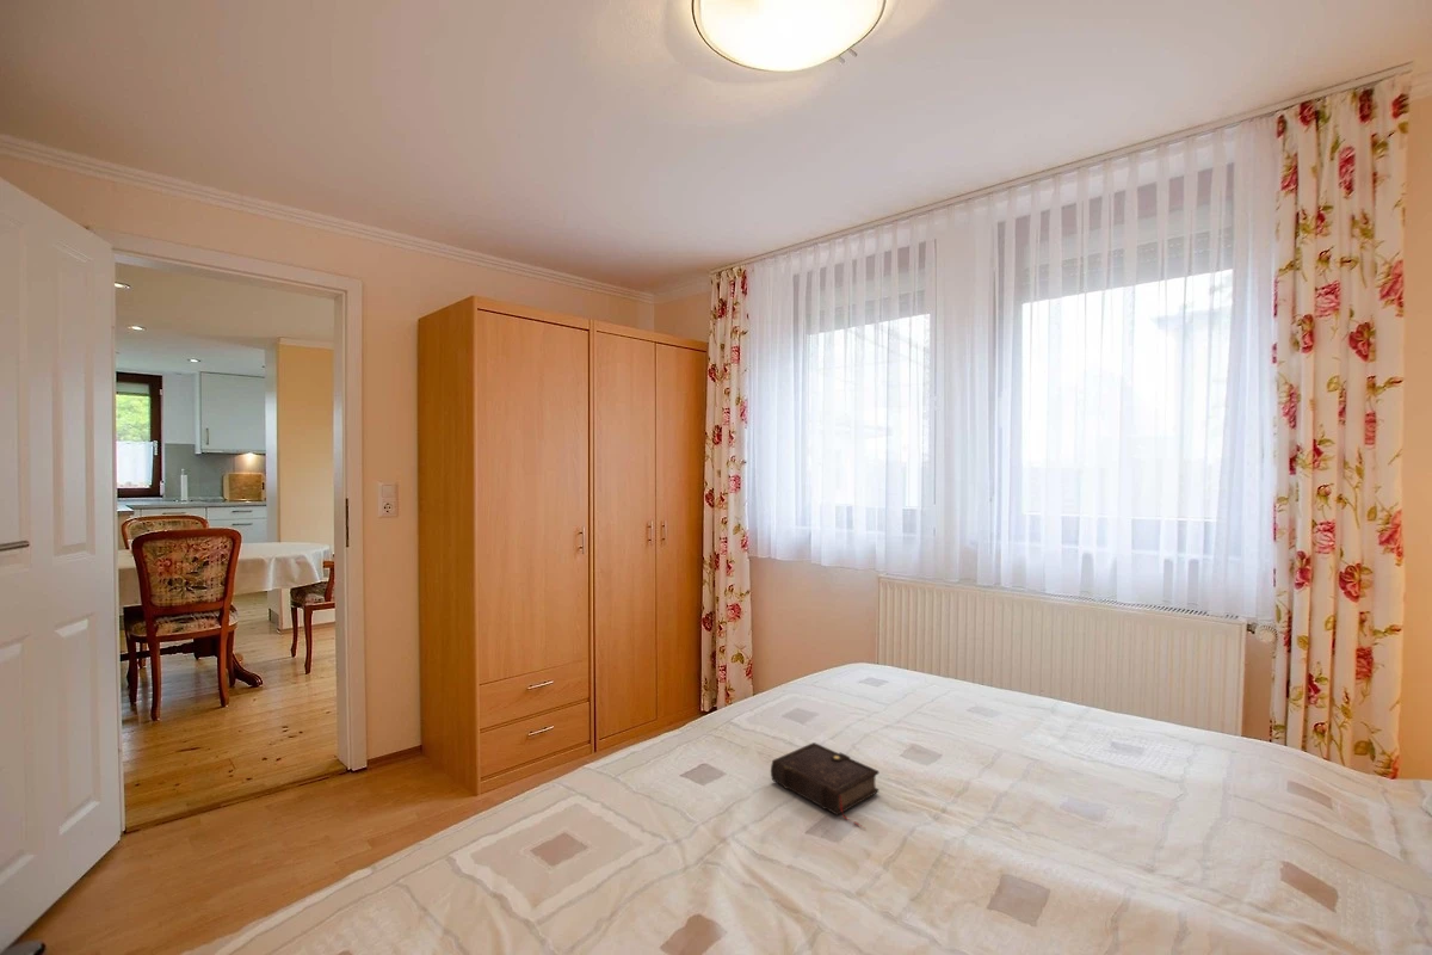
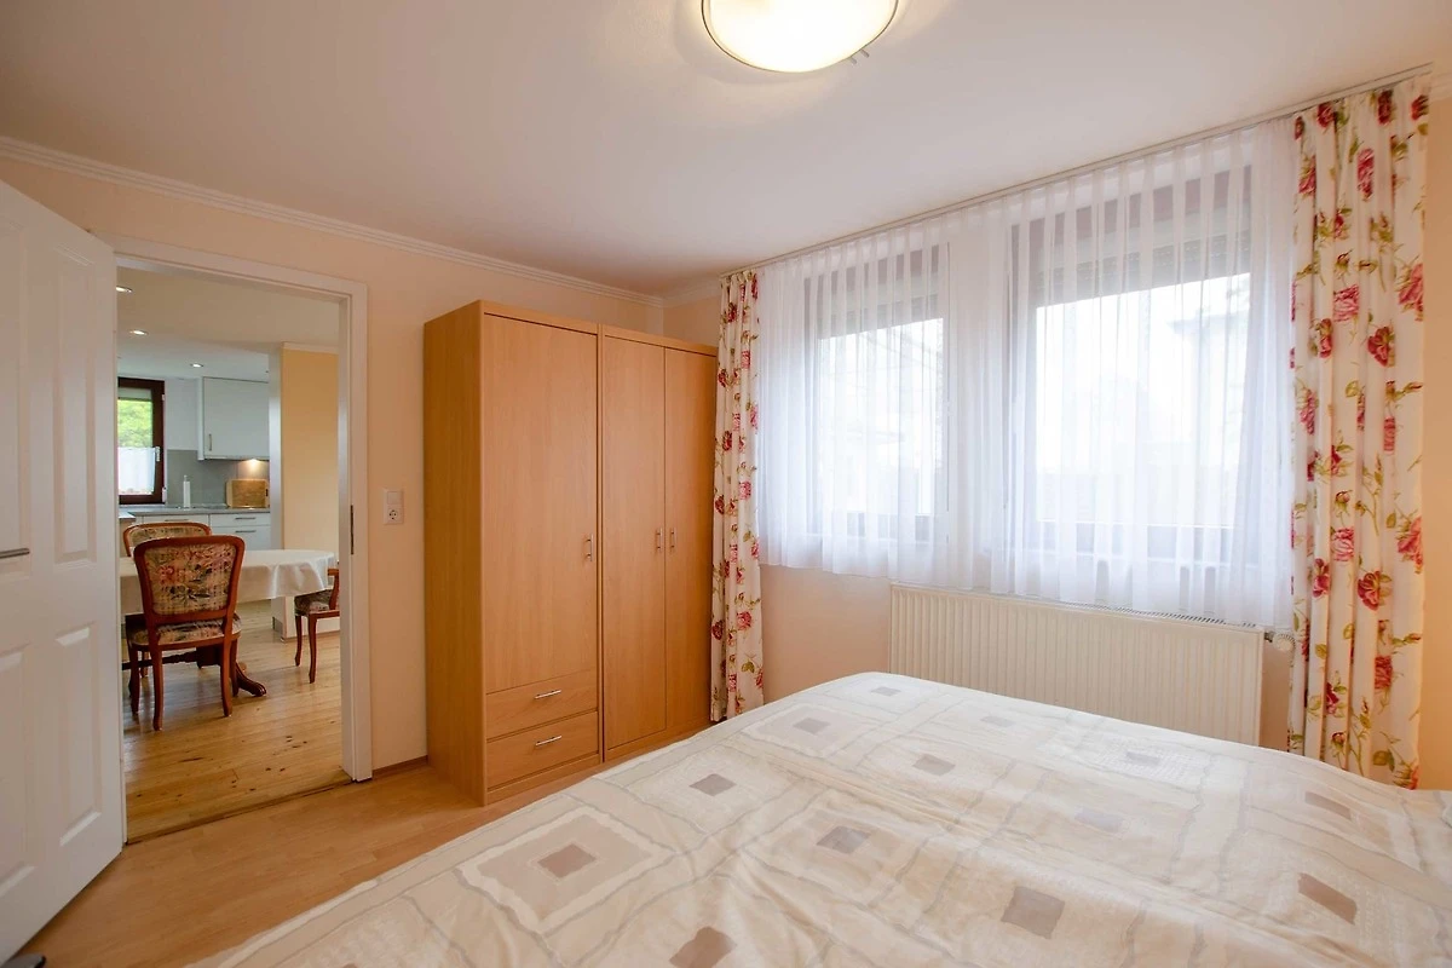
- book (835, 781)
